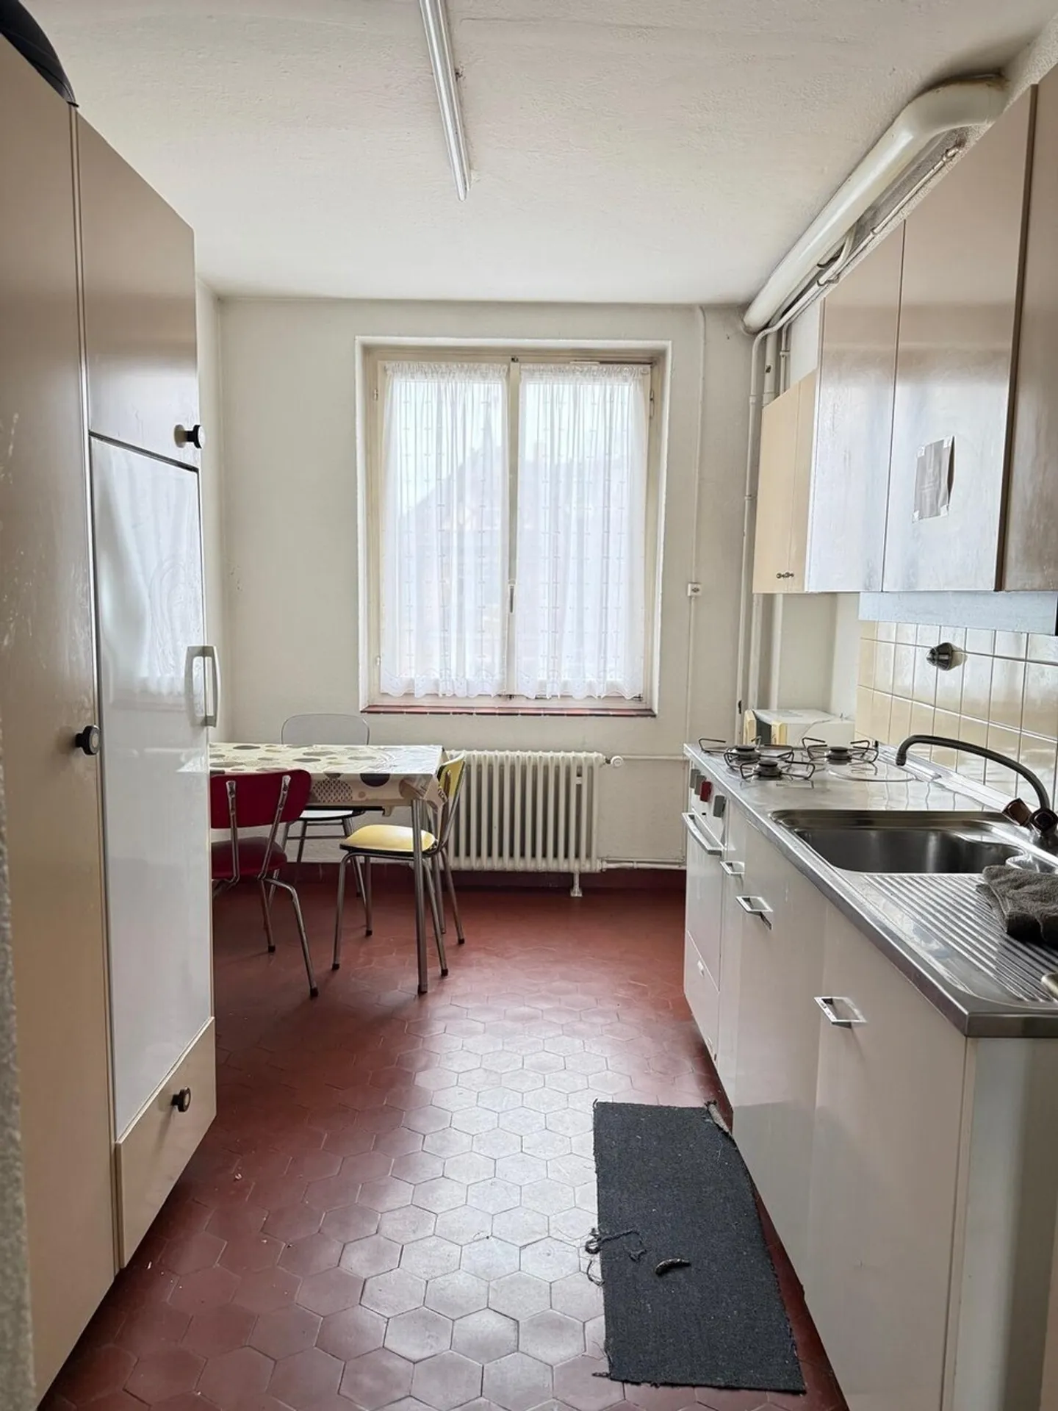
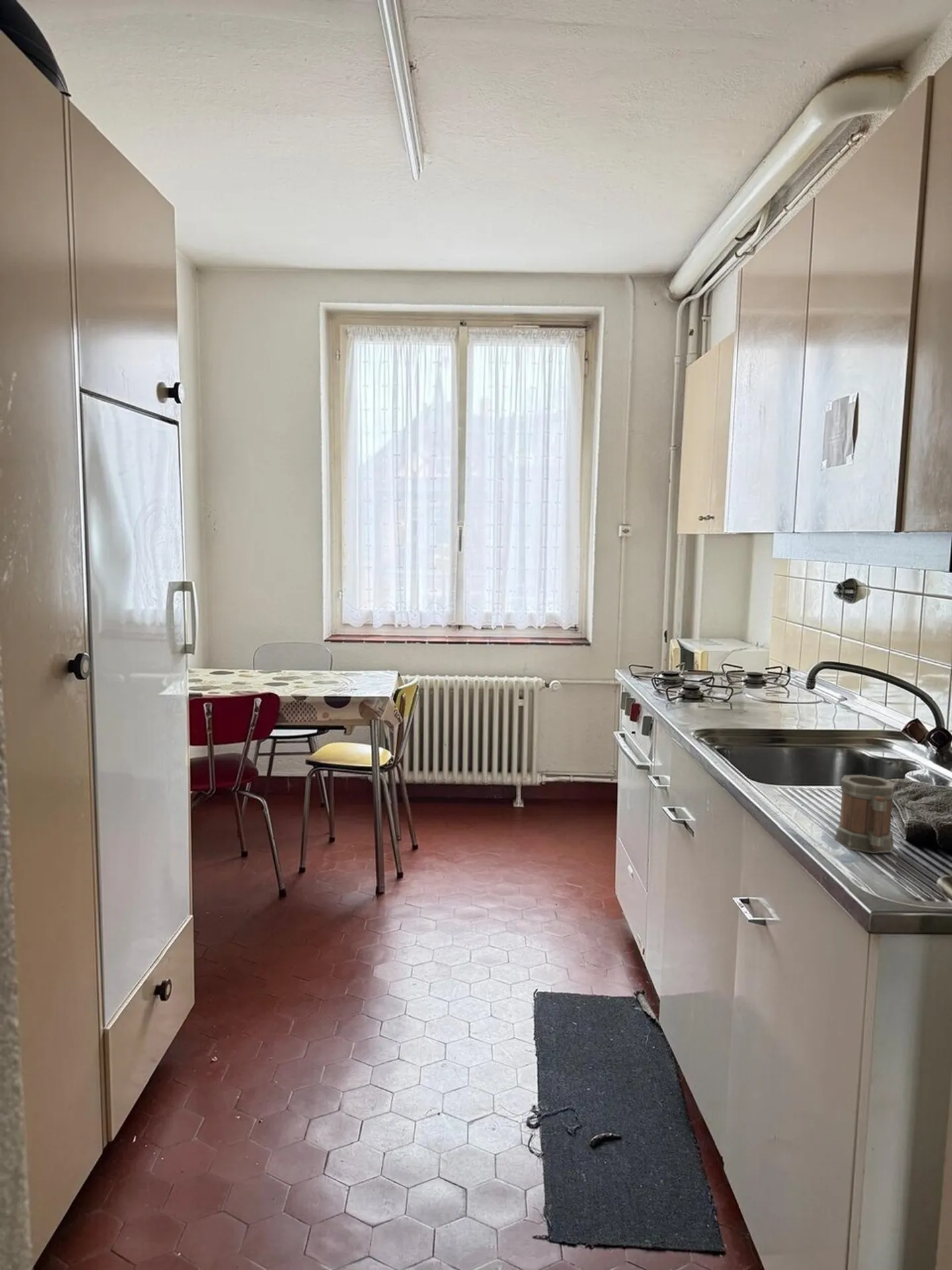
+ mug (868, 814)
